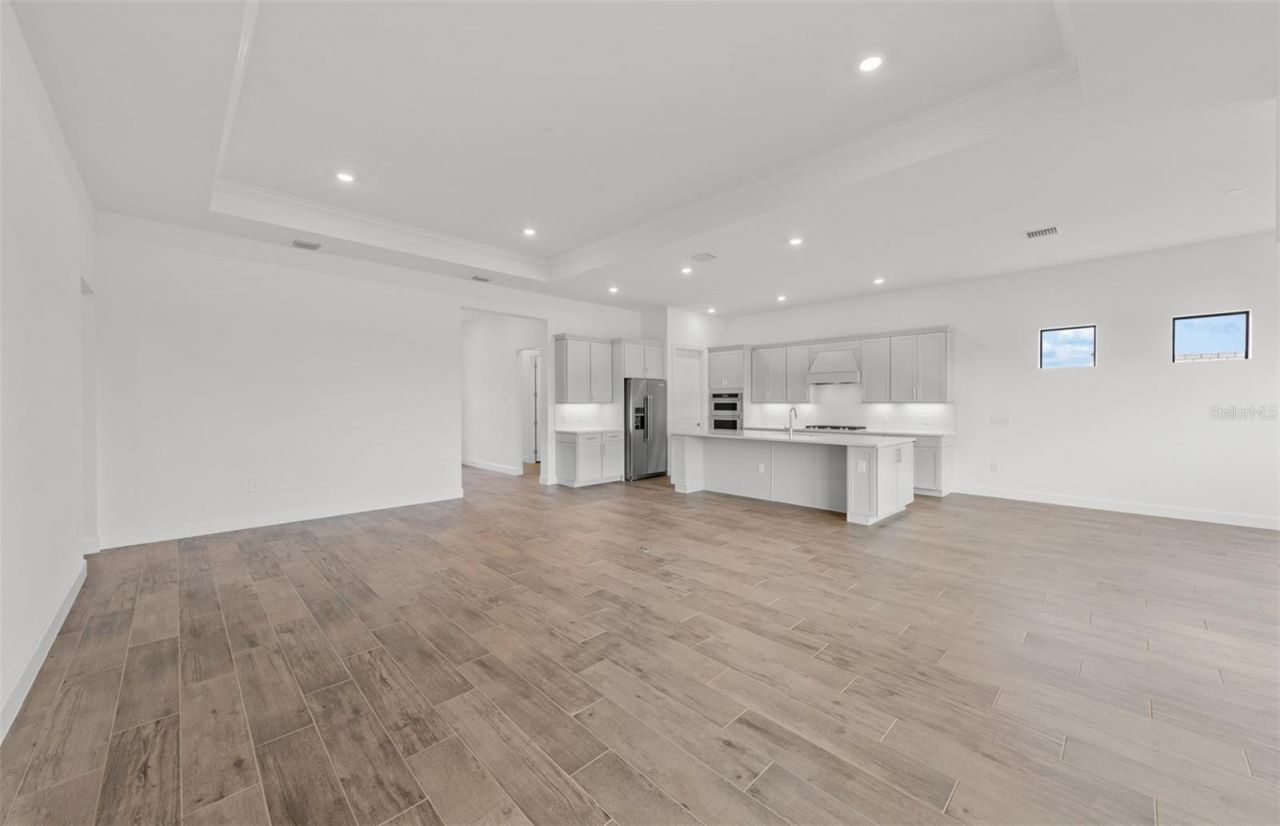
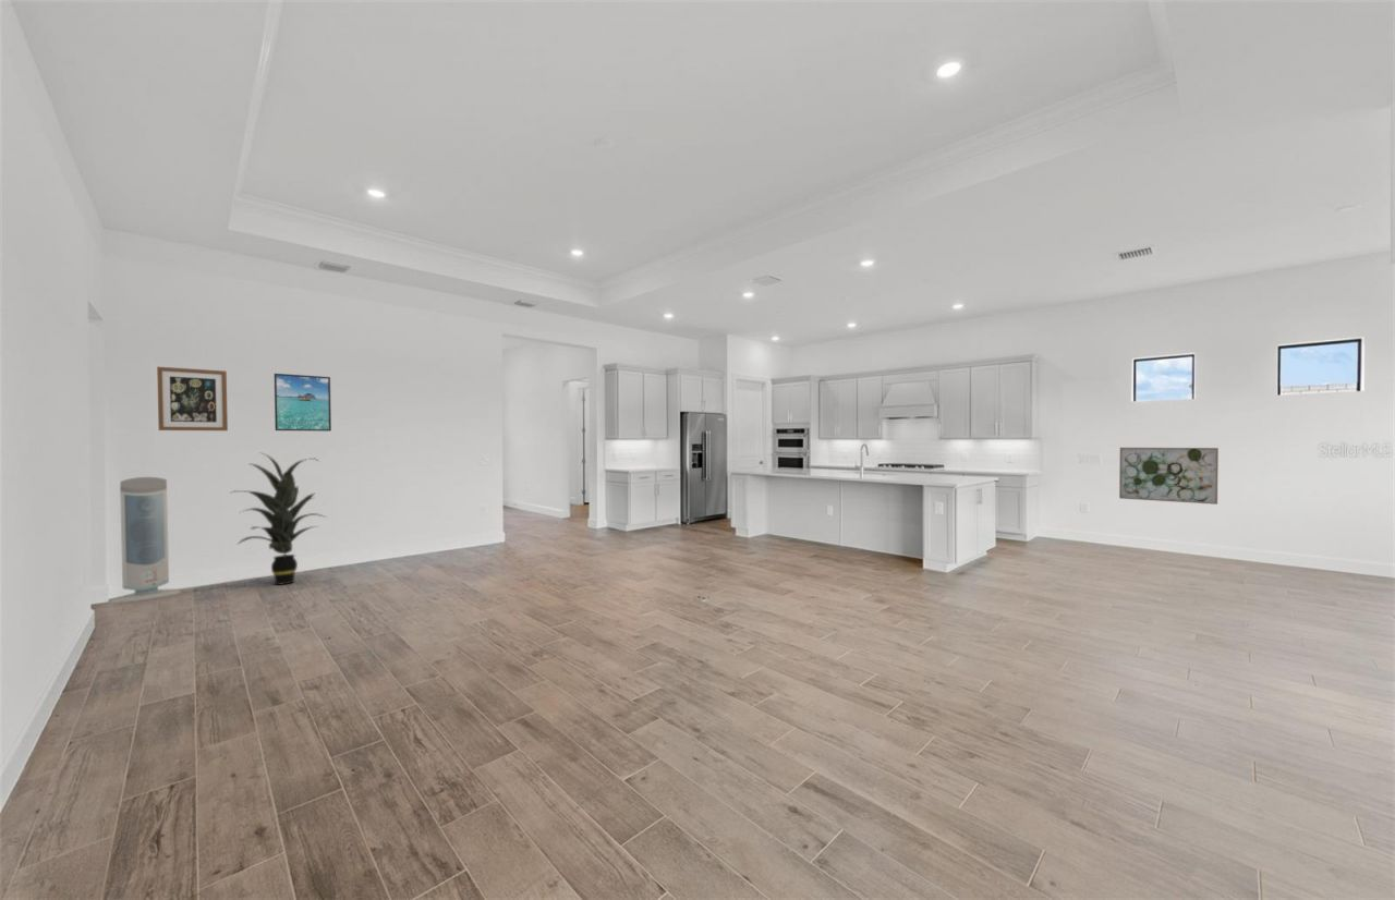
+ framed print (303, 402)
+ wall art (1166, 474)
+ indoor plant (277, 518)
+ wall art (193, 399)
+ air purifier (145, 537)
